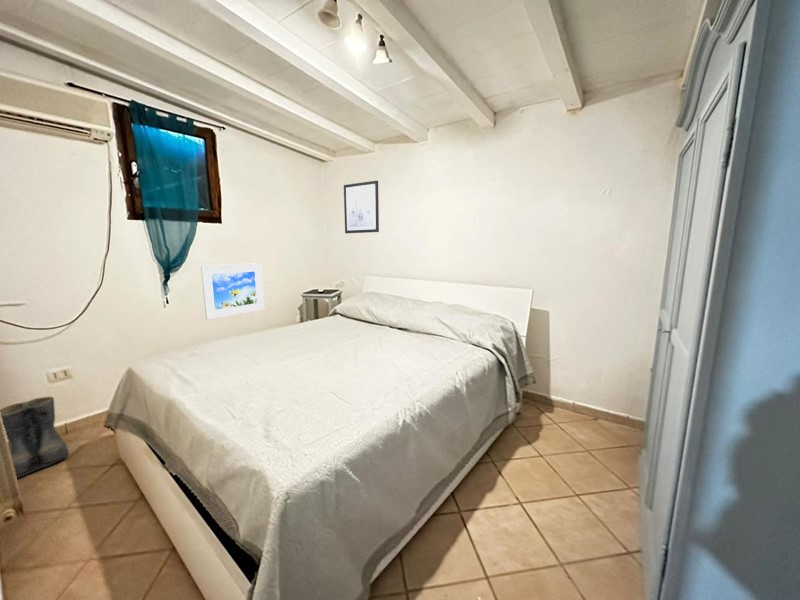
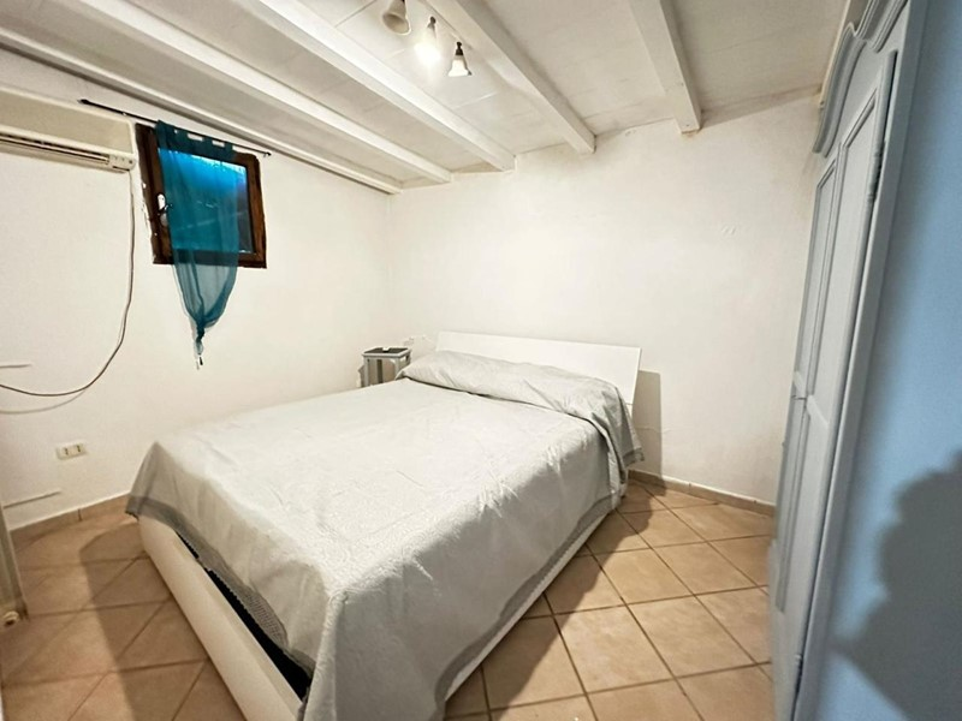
- boots (31, 433)
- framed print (235, 289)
- wall art (360, 208)
